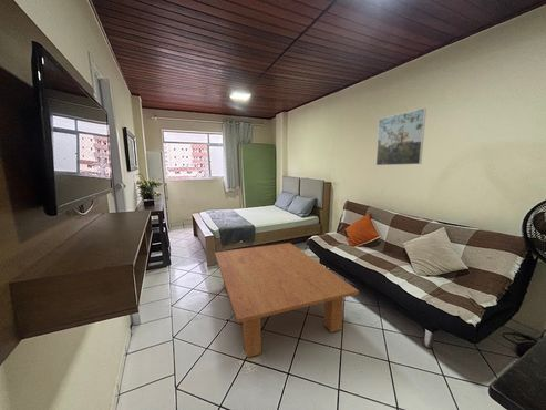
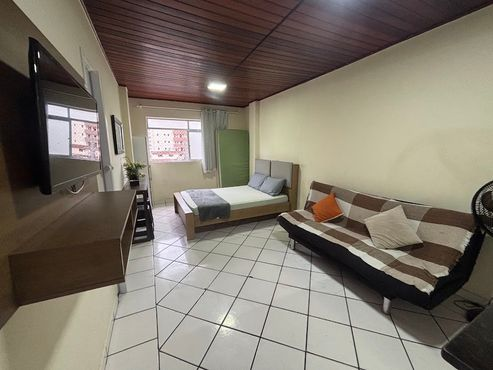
- coffee table (272, 285)
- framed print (398, 140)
